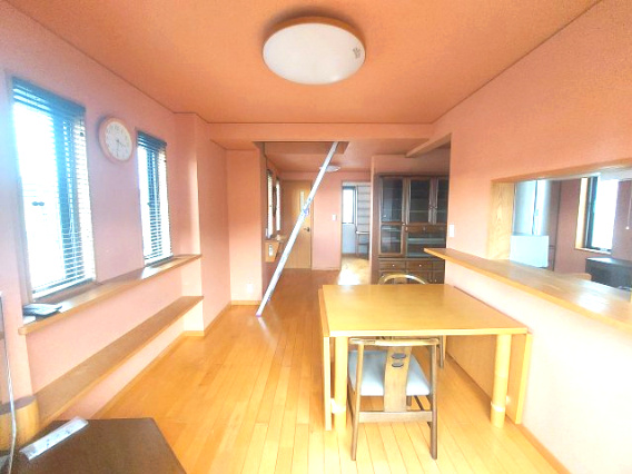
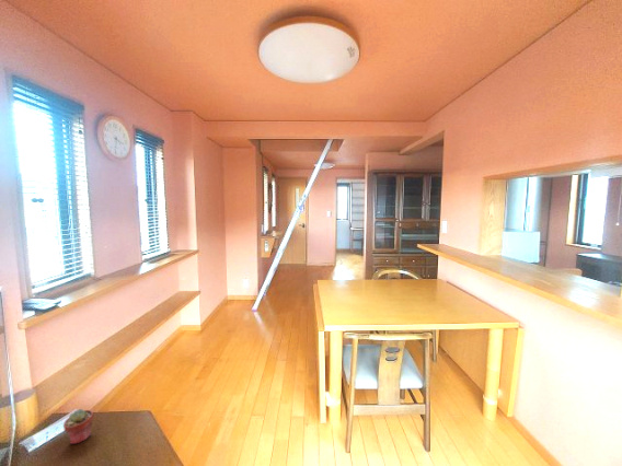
+ potted succulent (79, 423)
